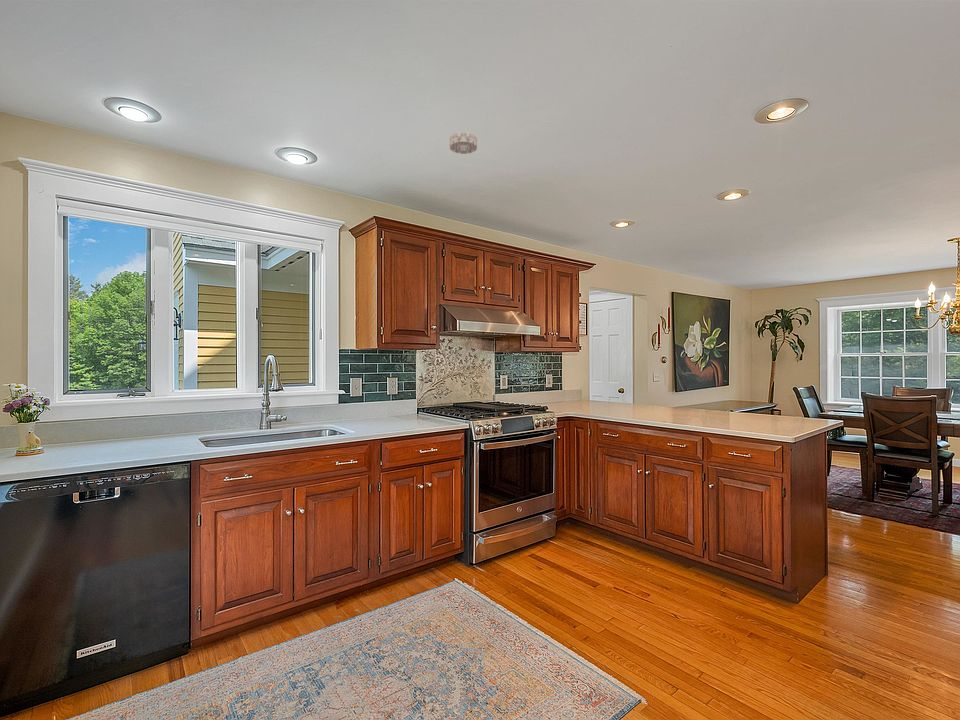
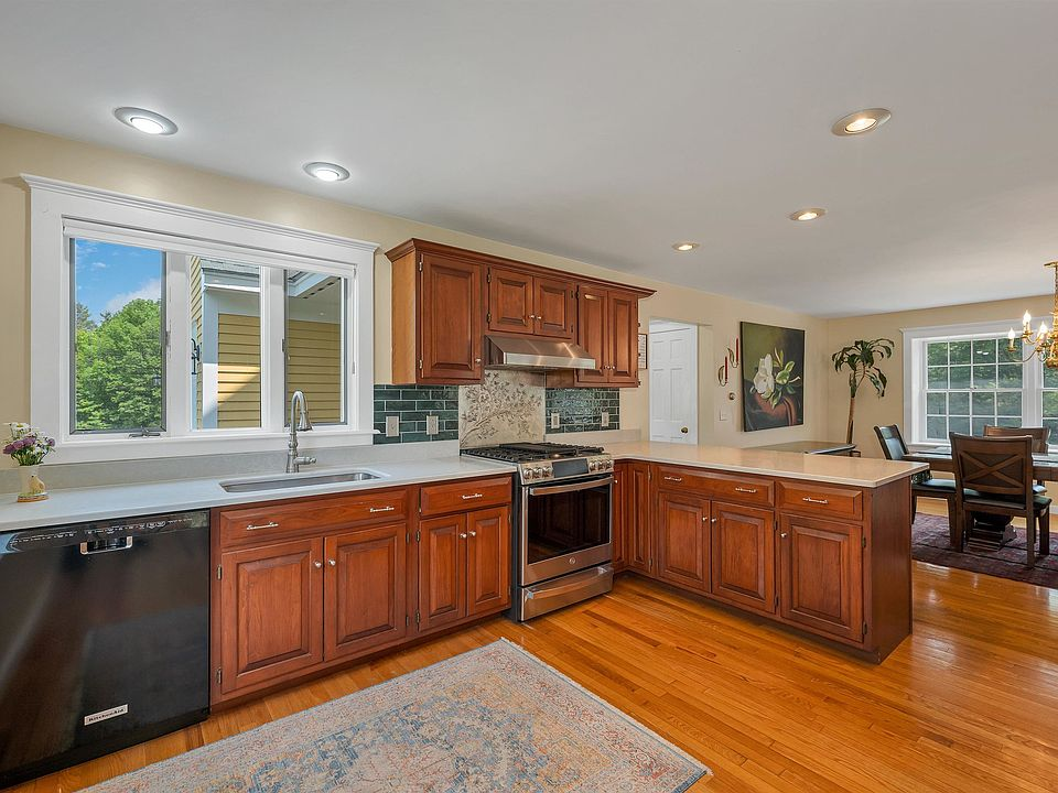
- smoke detector (463, 142)
